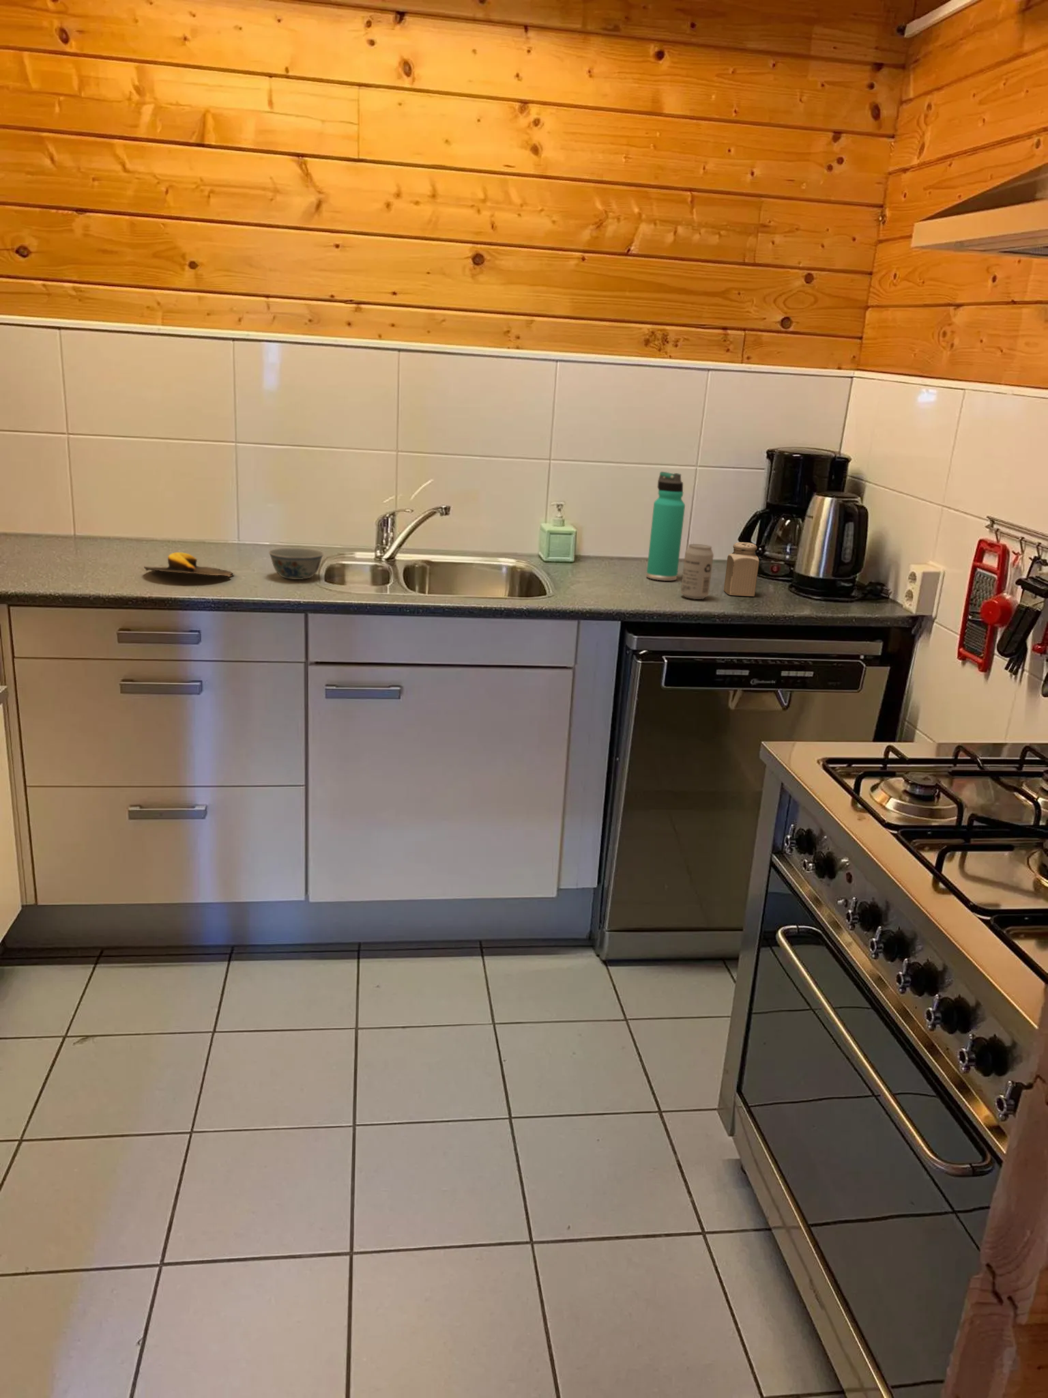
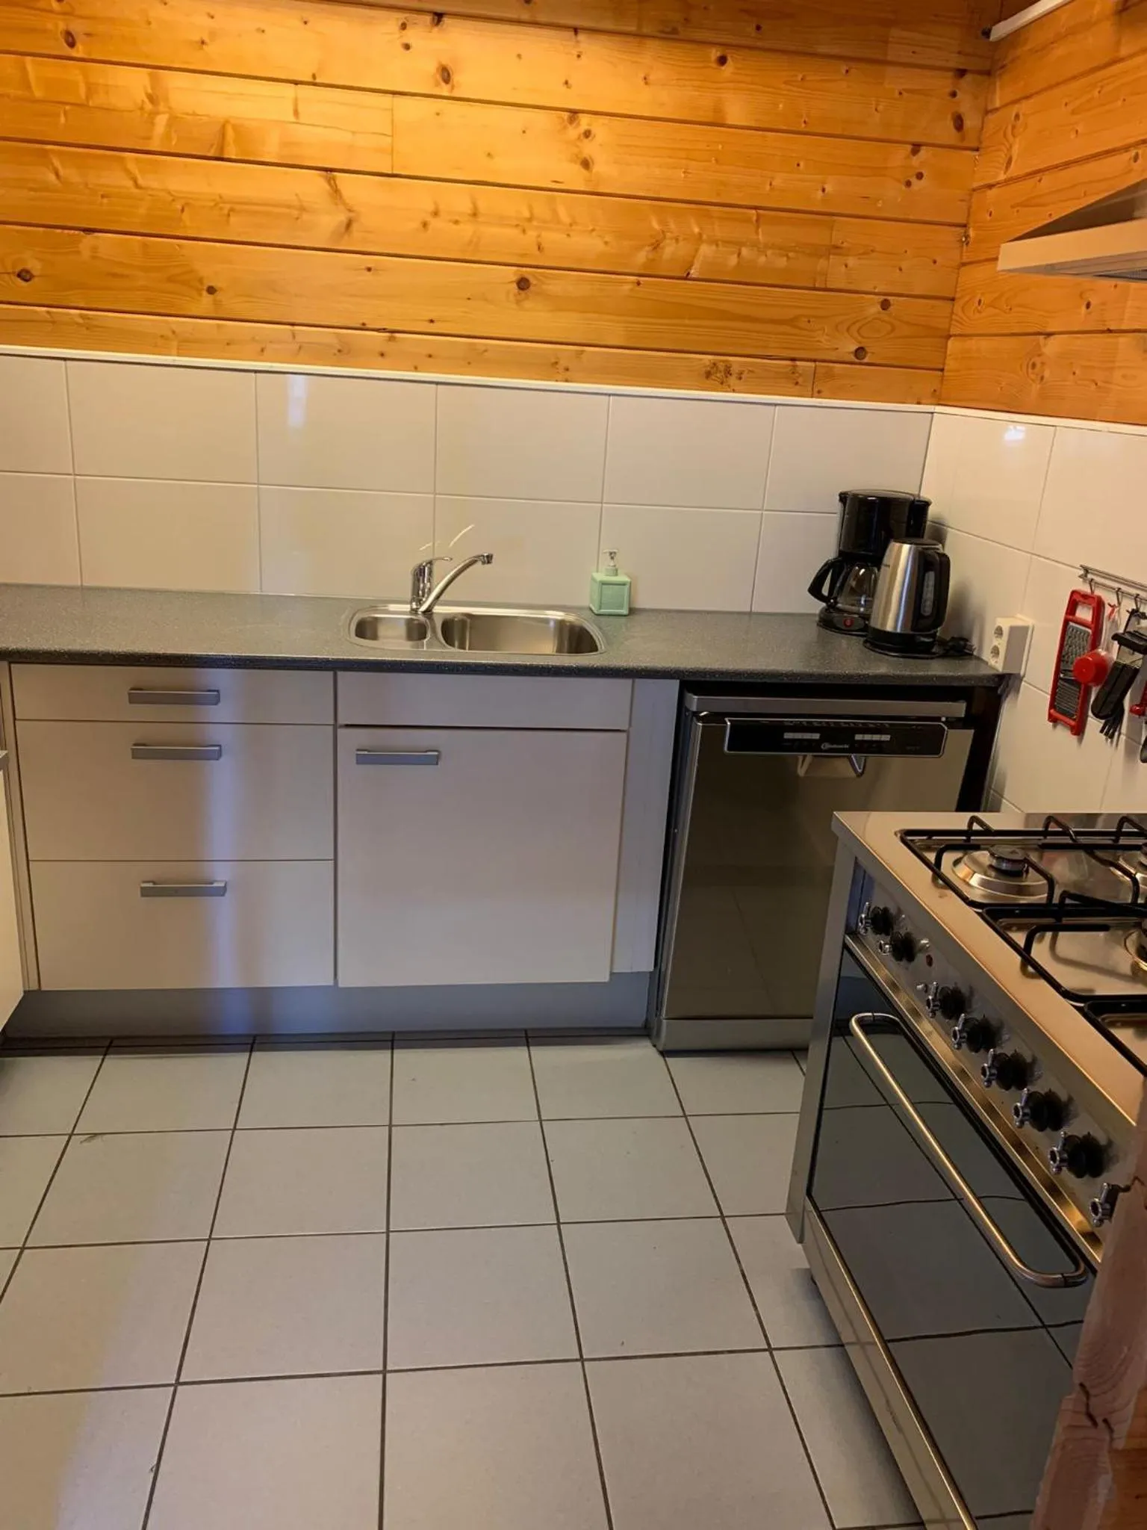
- salt shaker (742, 568)
- banana (189, 564)
- bowl (296, 565)
- beverage can (697, 571)
- thermos bottle (667, 525)
